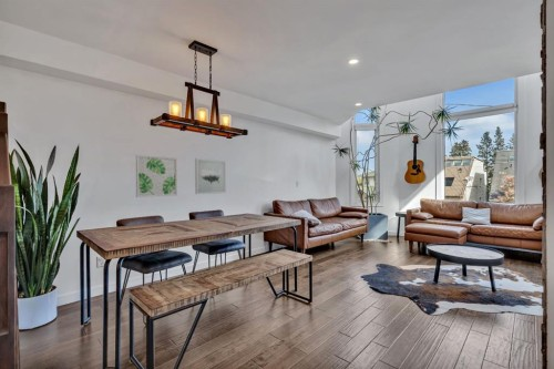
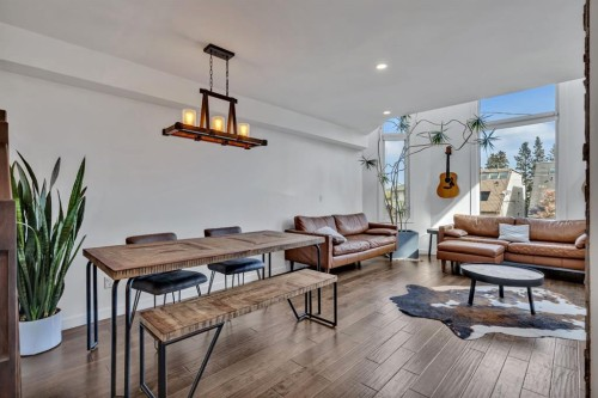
- wall art (157, 176)
- wall art (211, 176)
